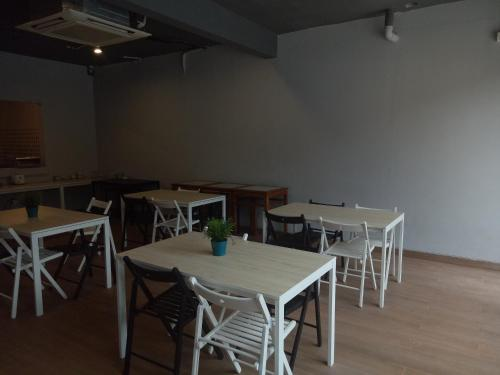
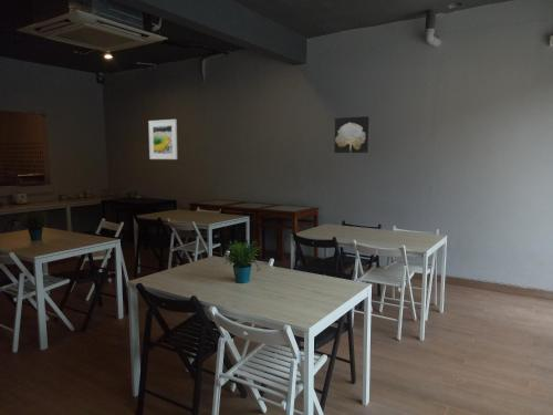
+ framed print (163, 139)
+ wall art (351, 135)
